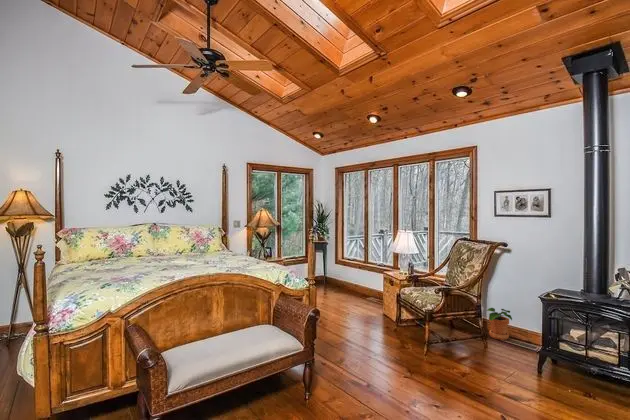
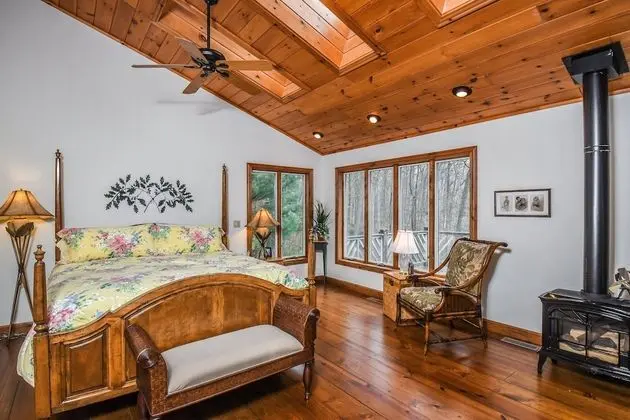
- potted plant (496, 323)
